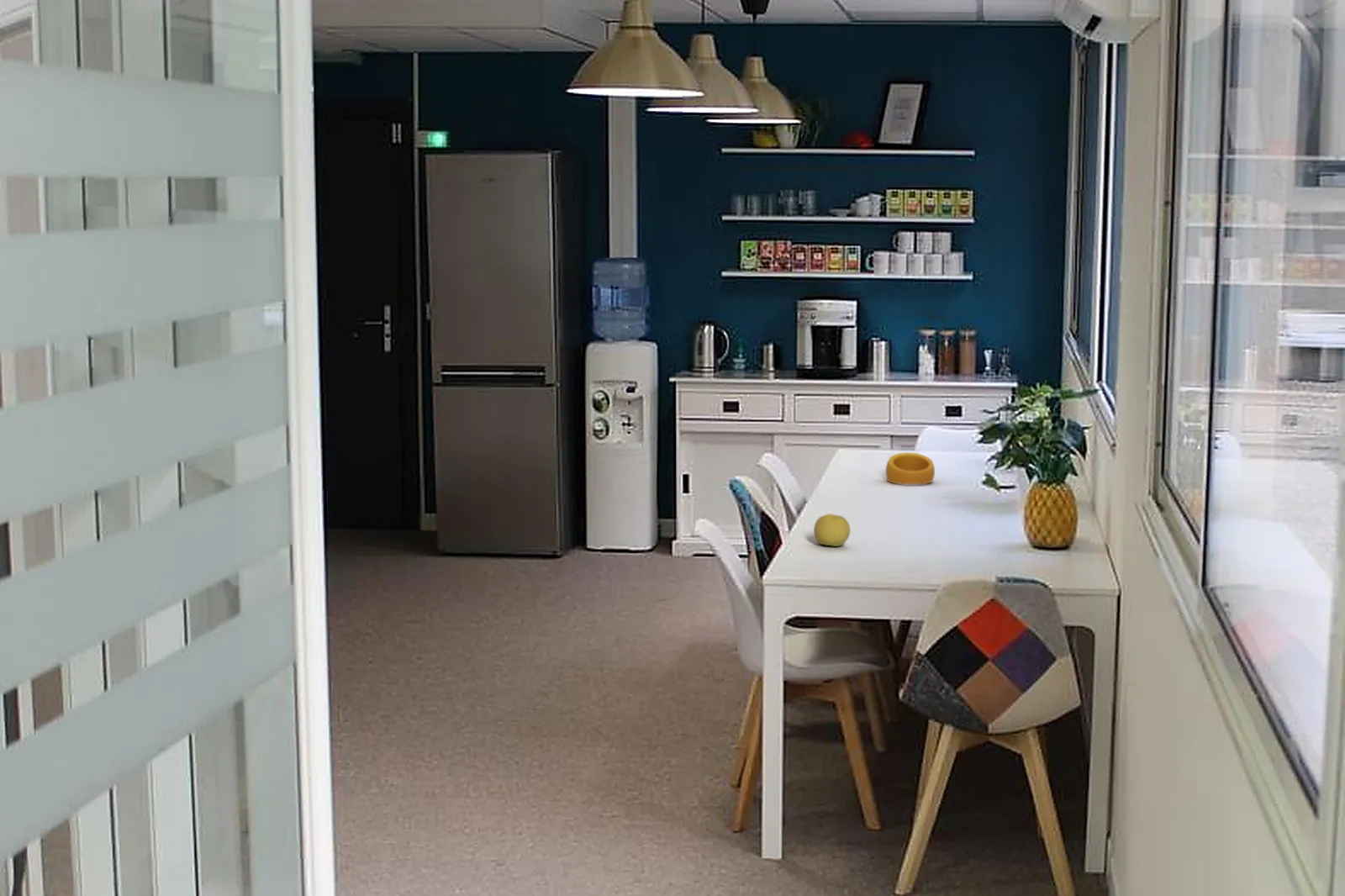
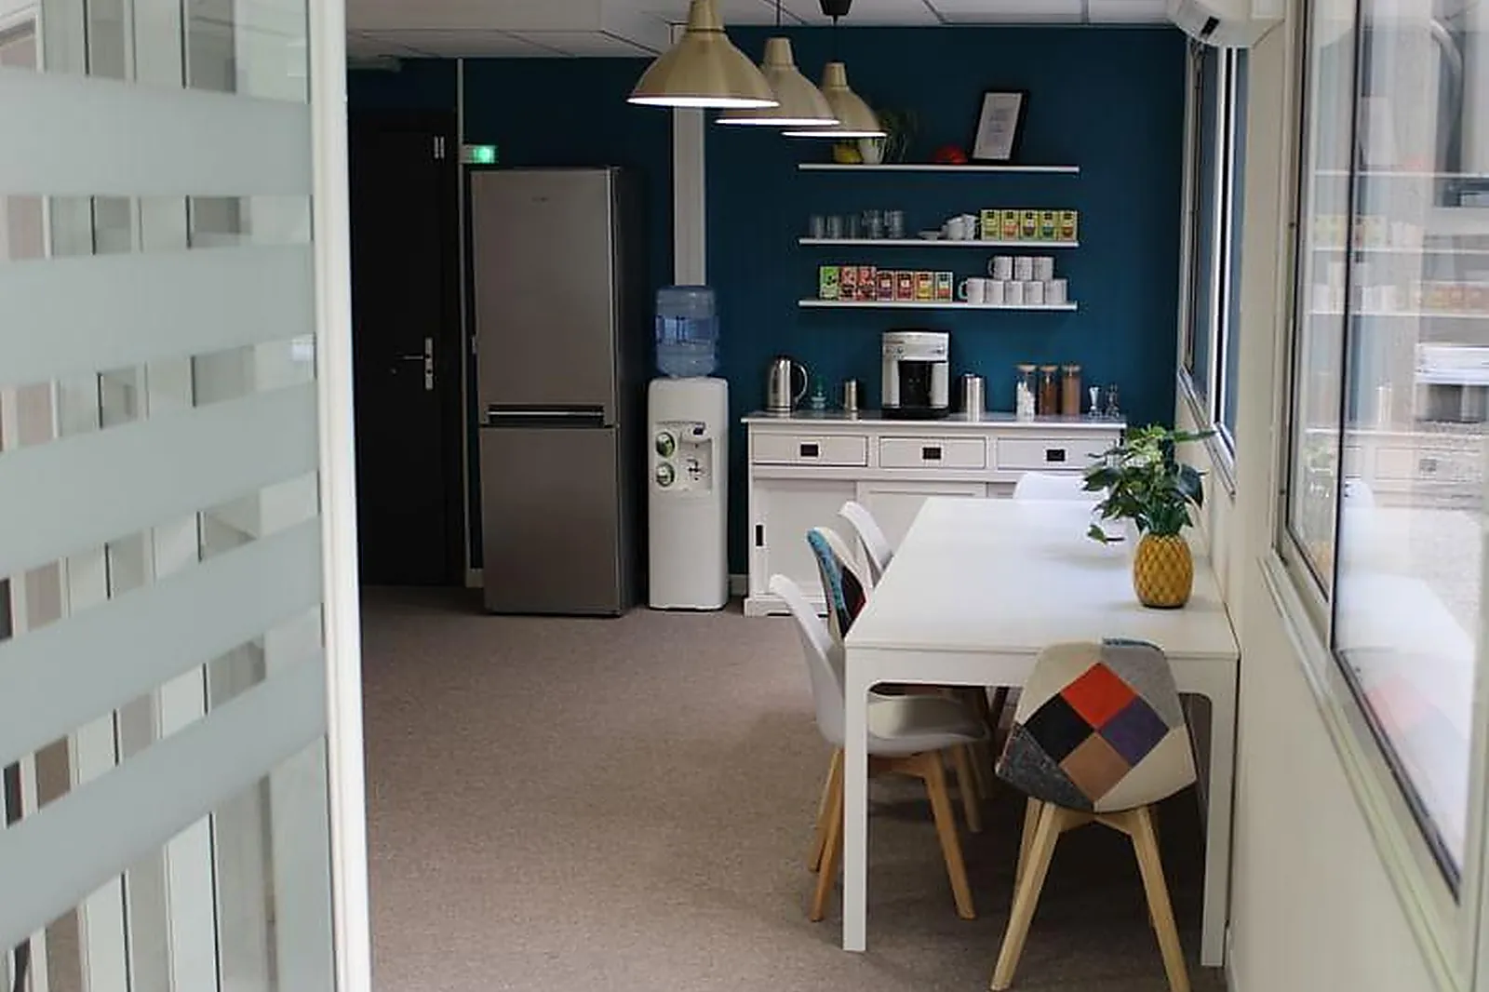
- fruit (831, 530)
- ring (910, 467)
